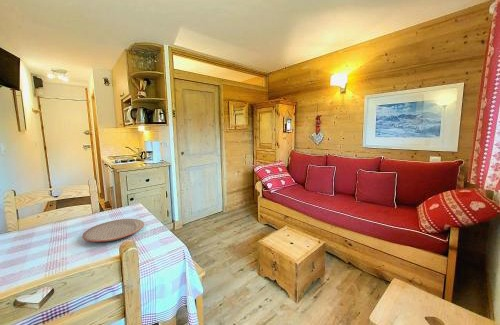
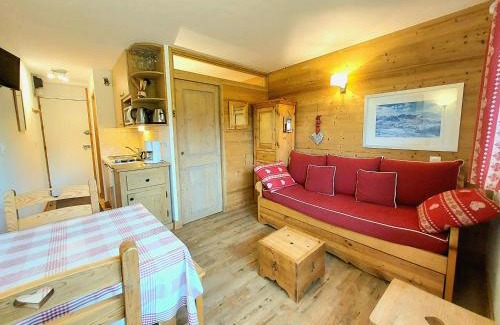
- plate (115, 230)
